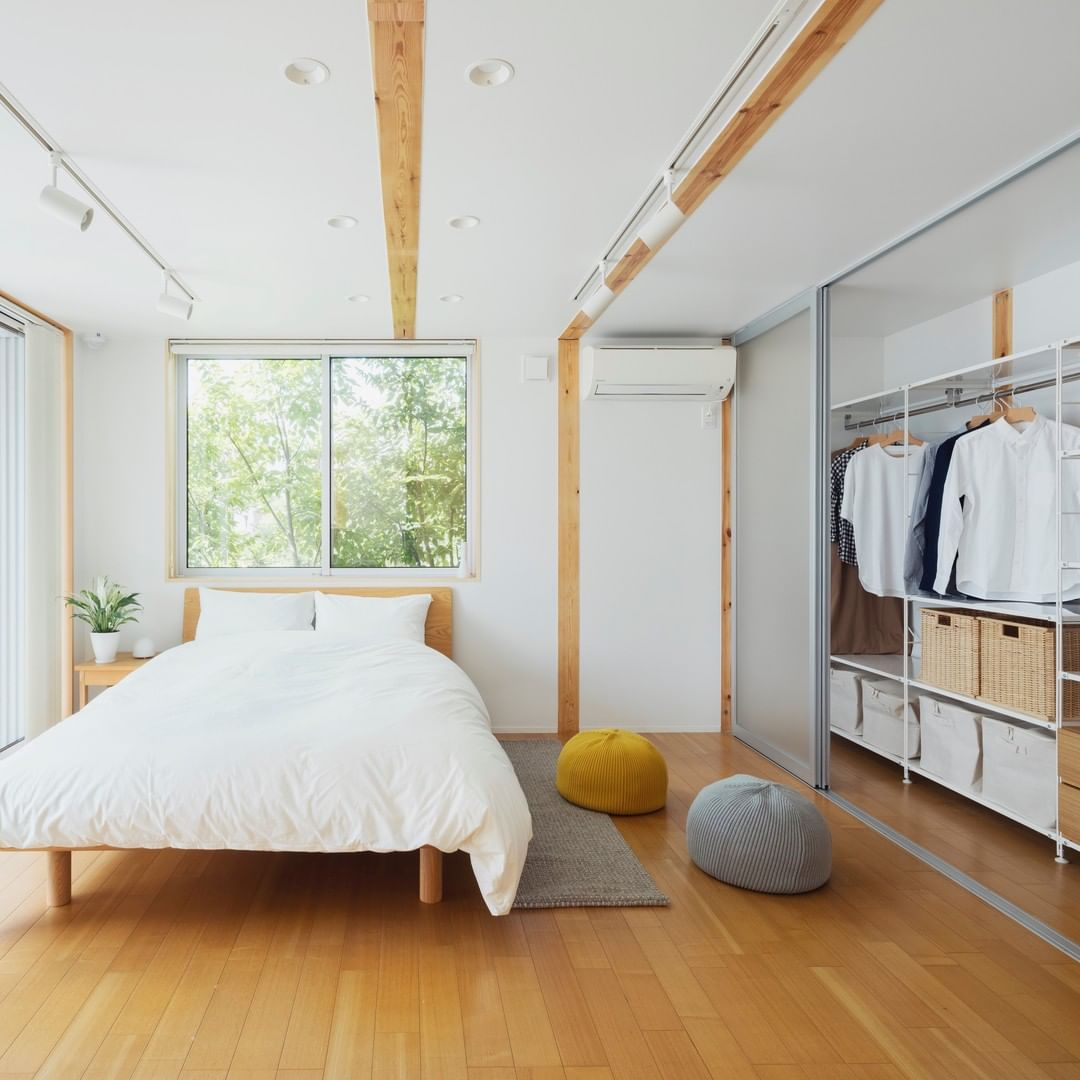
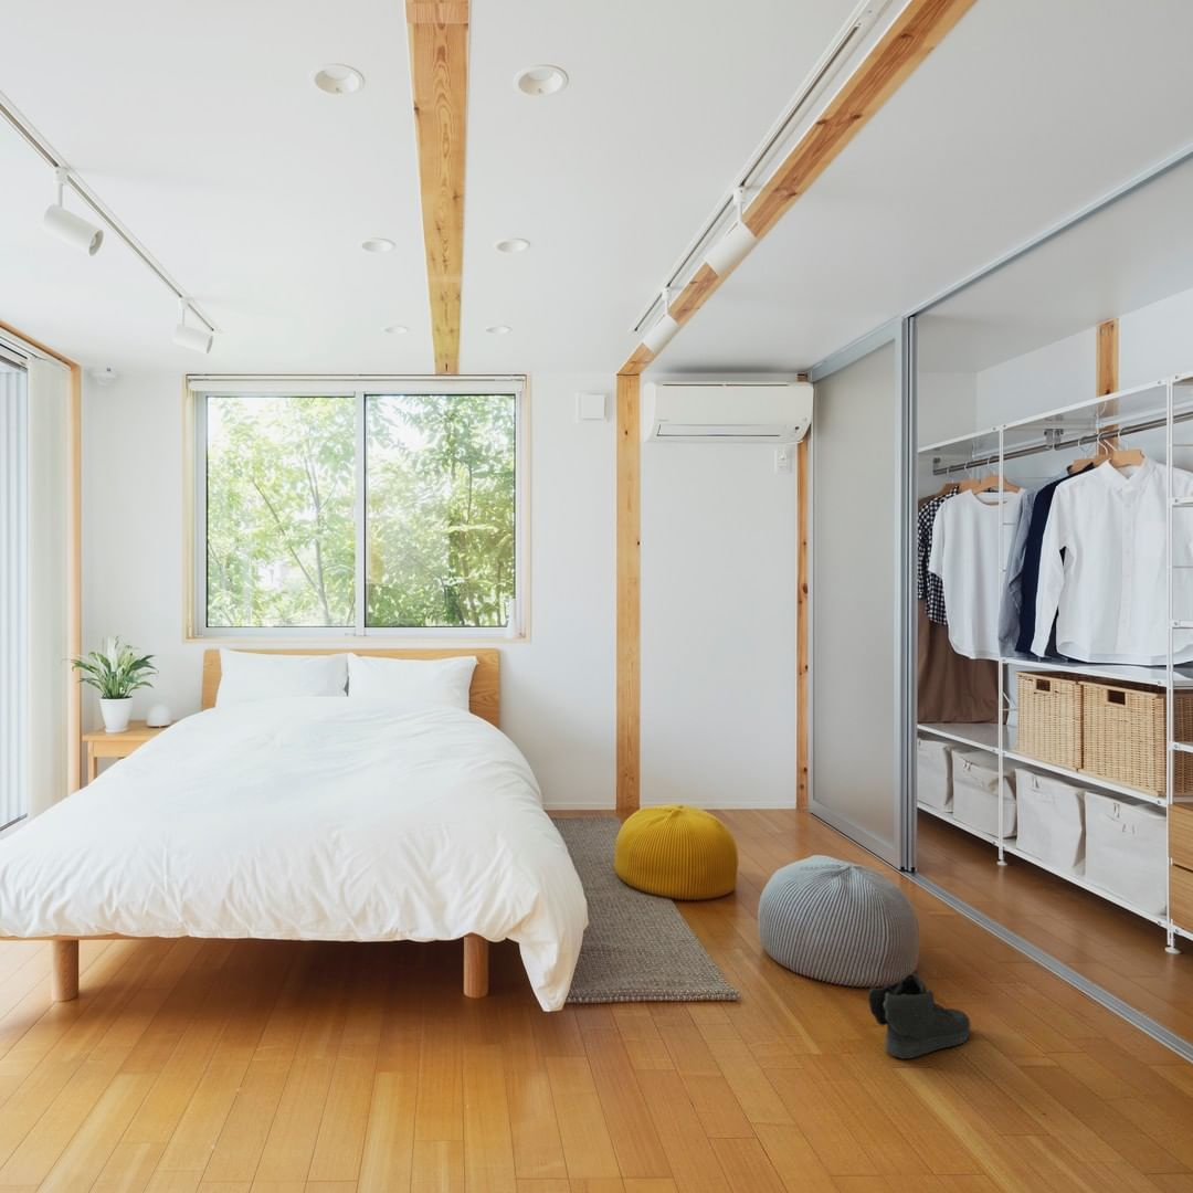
+ sneaker (923, 1010)
